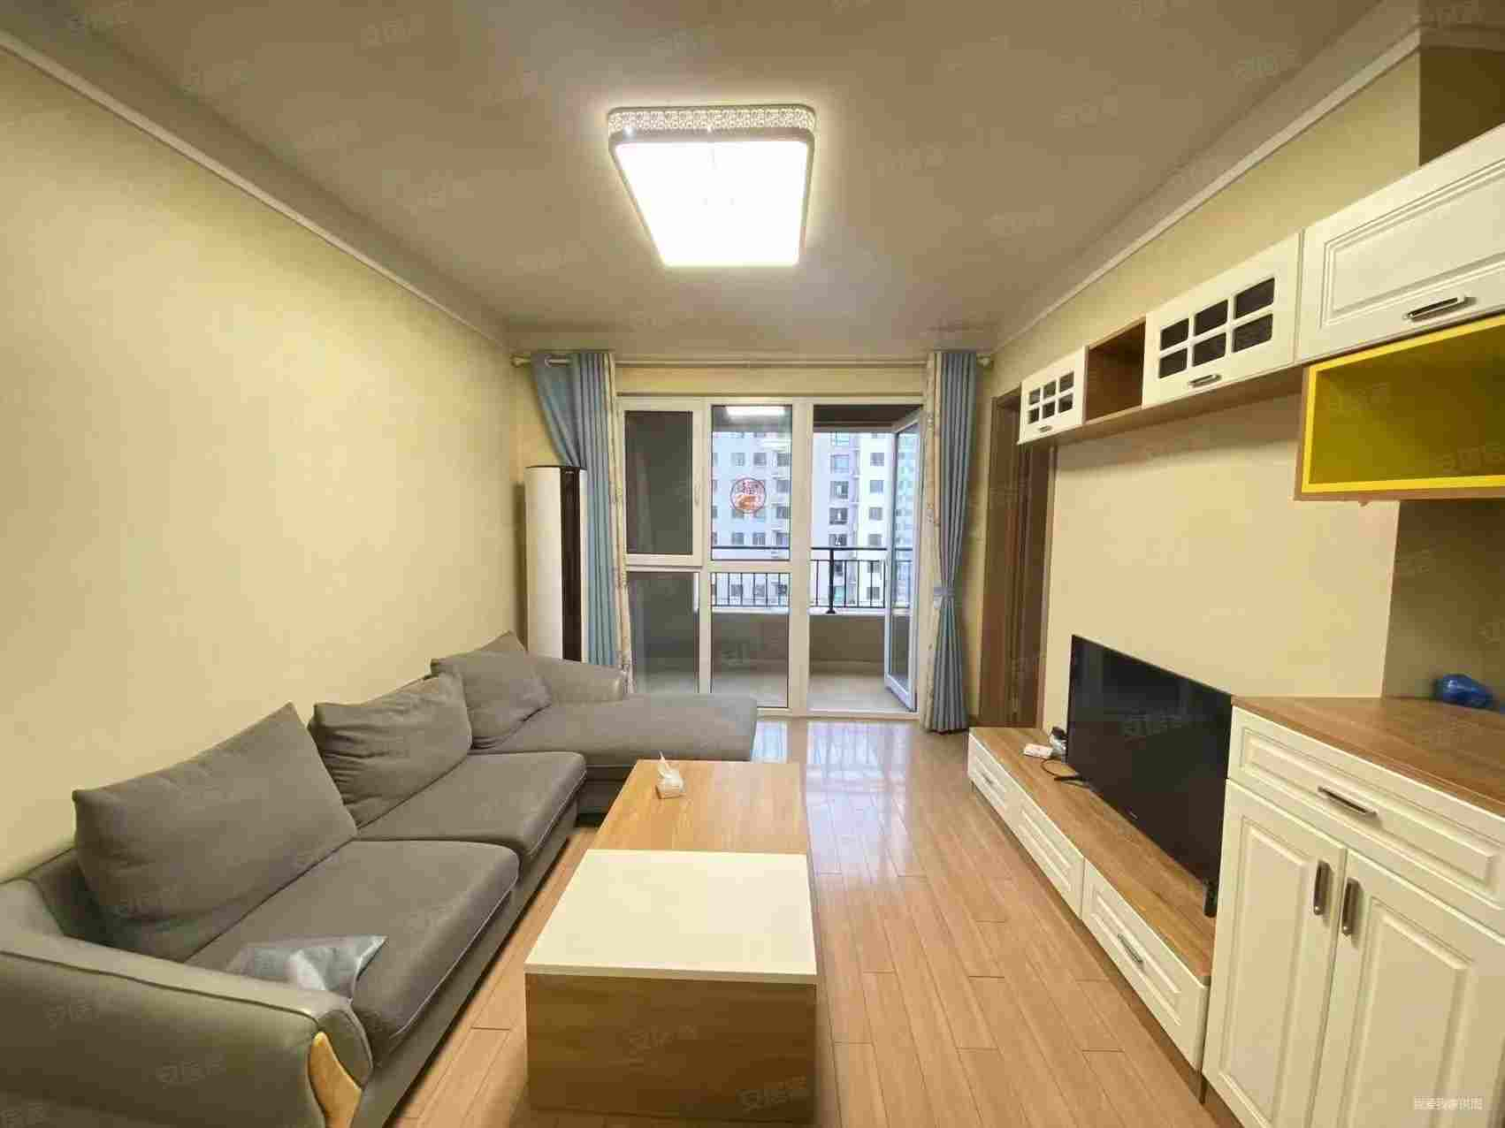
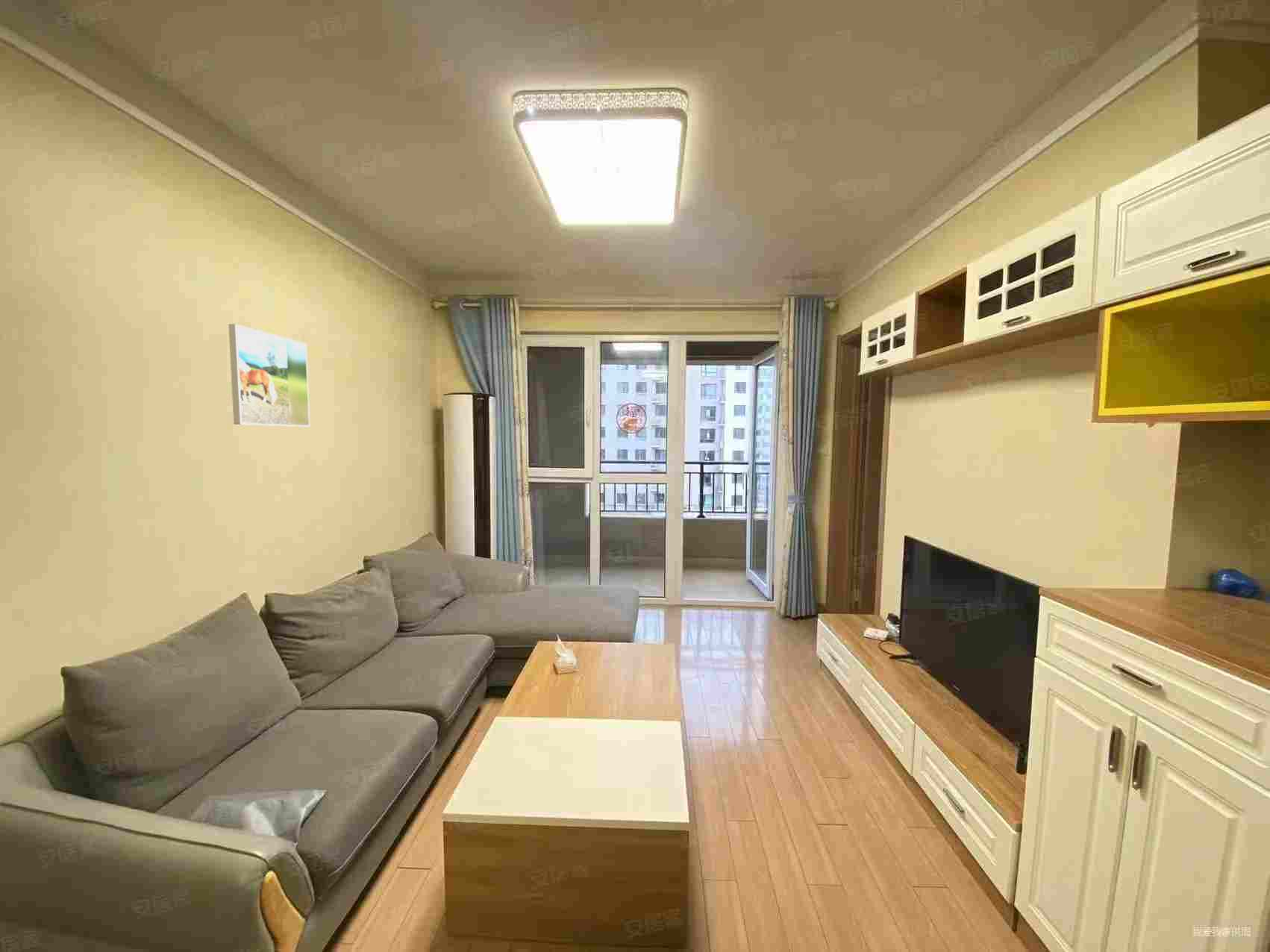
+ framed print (273, 380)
